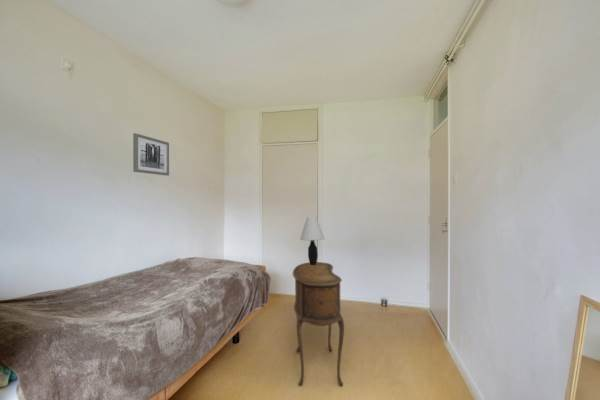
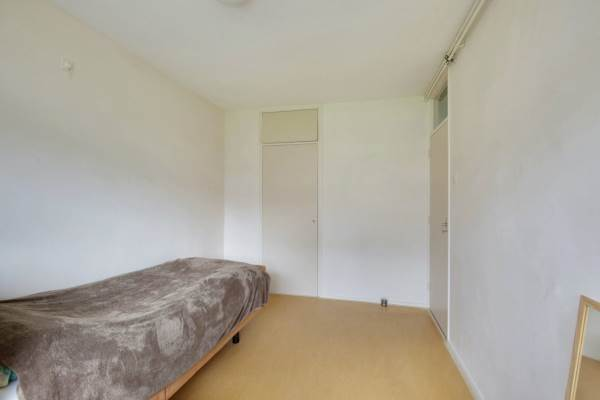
- table lamp (313, 240)
- wall art (152, 156)
- side table (315, 318)
